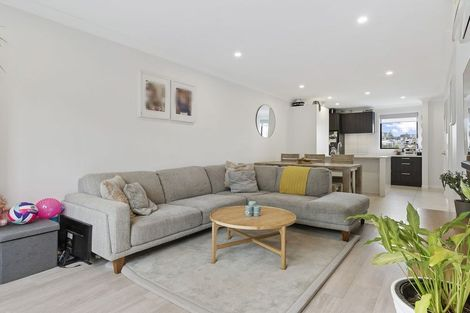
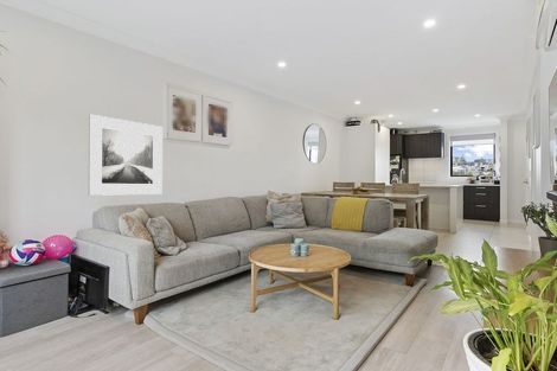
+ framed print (128, 158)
